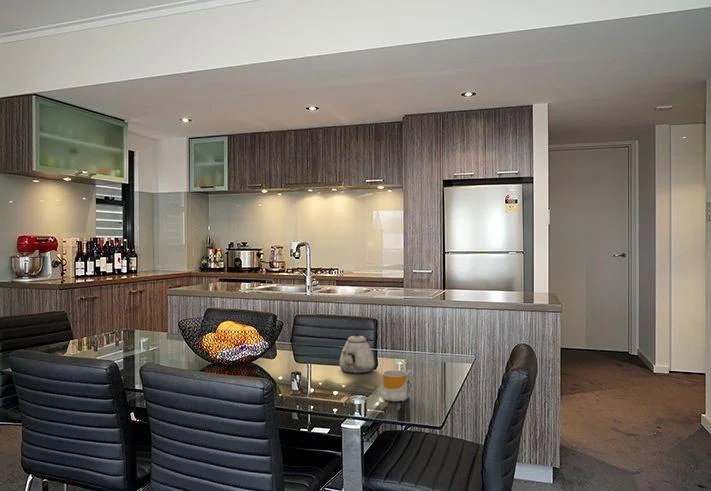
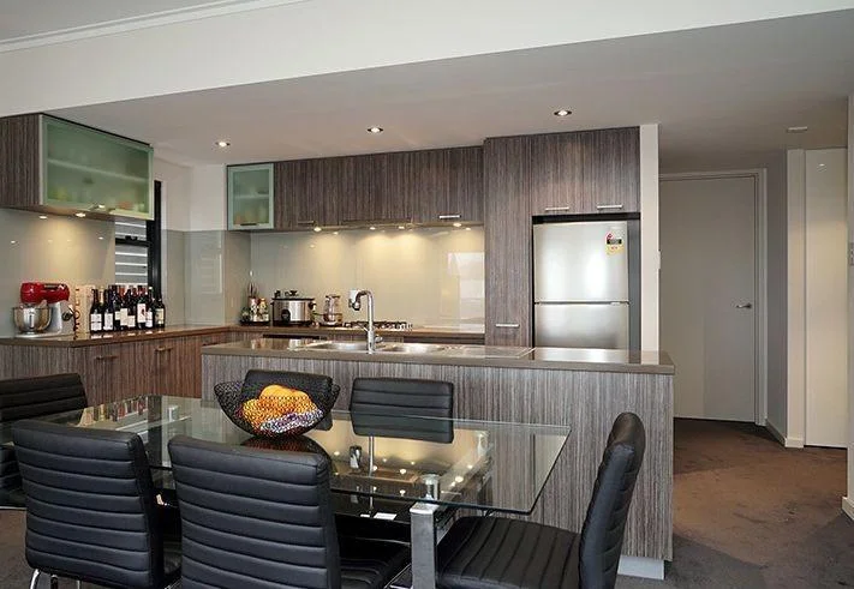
- mug (397, 384)
- teapot (355, 352)
